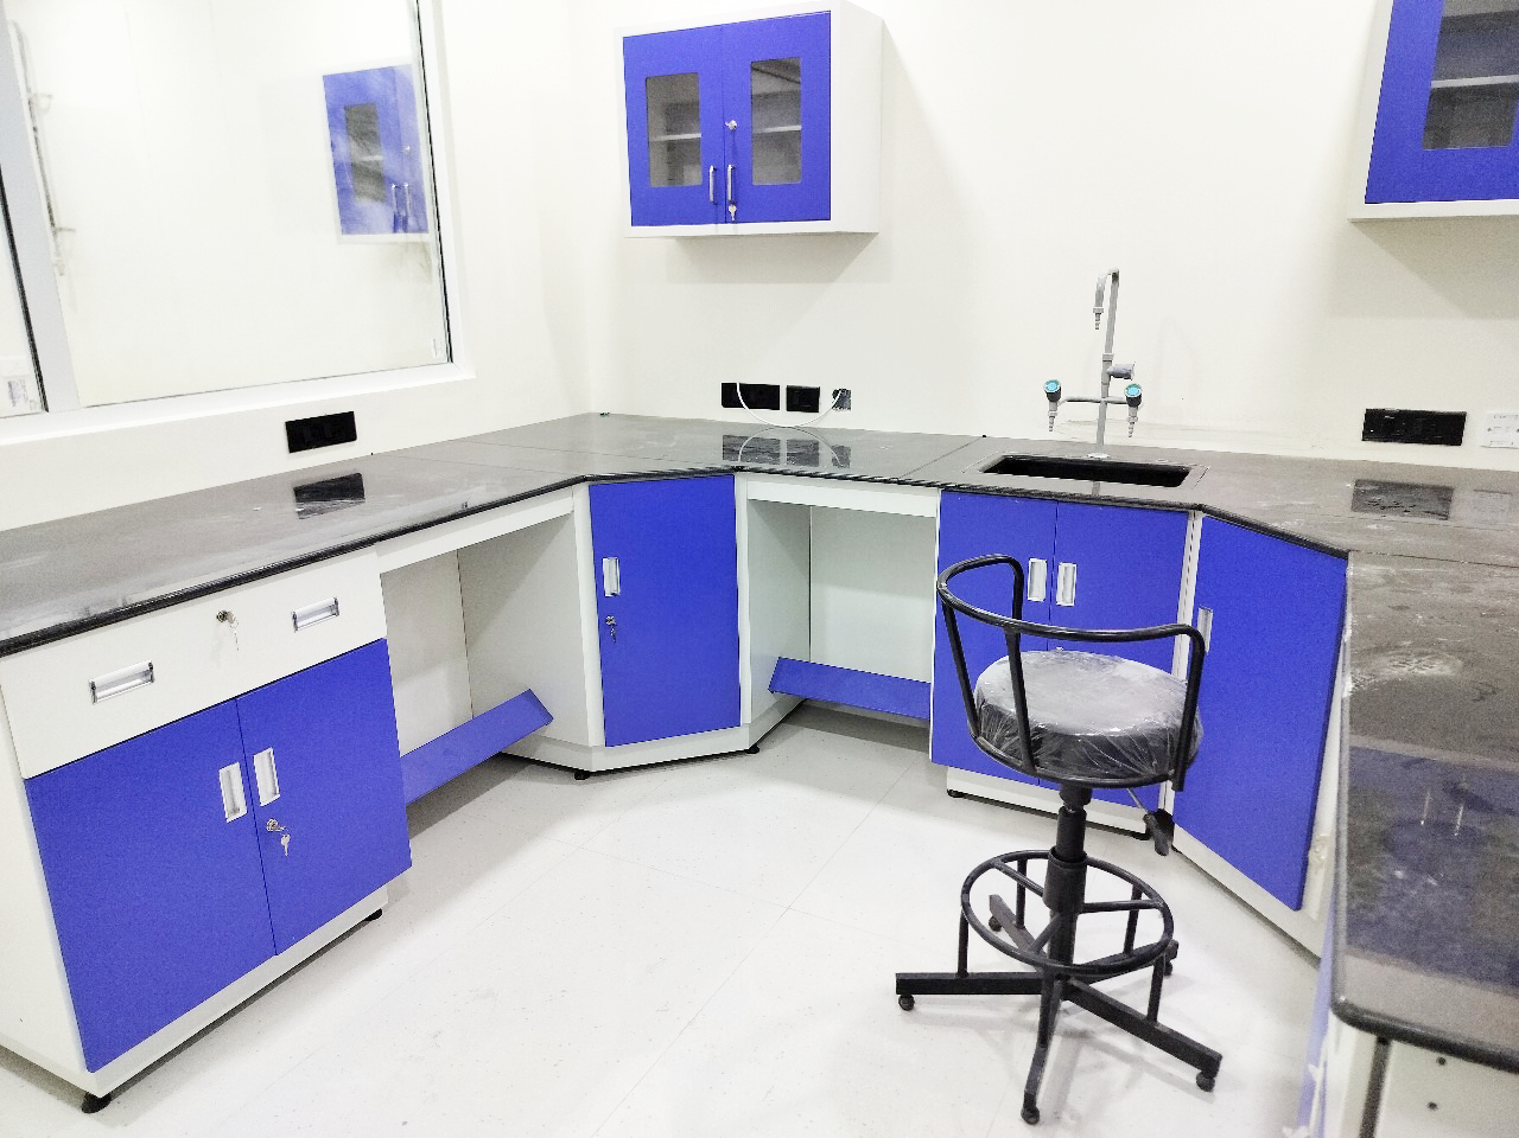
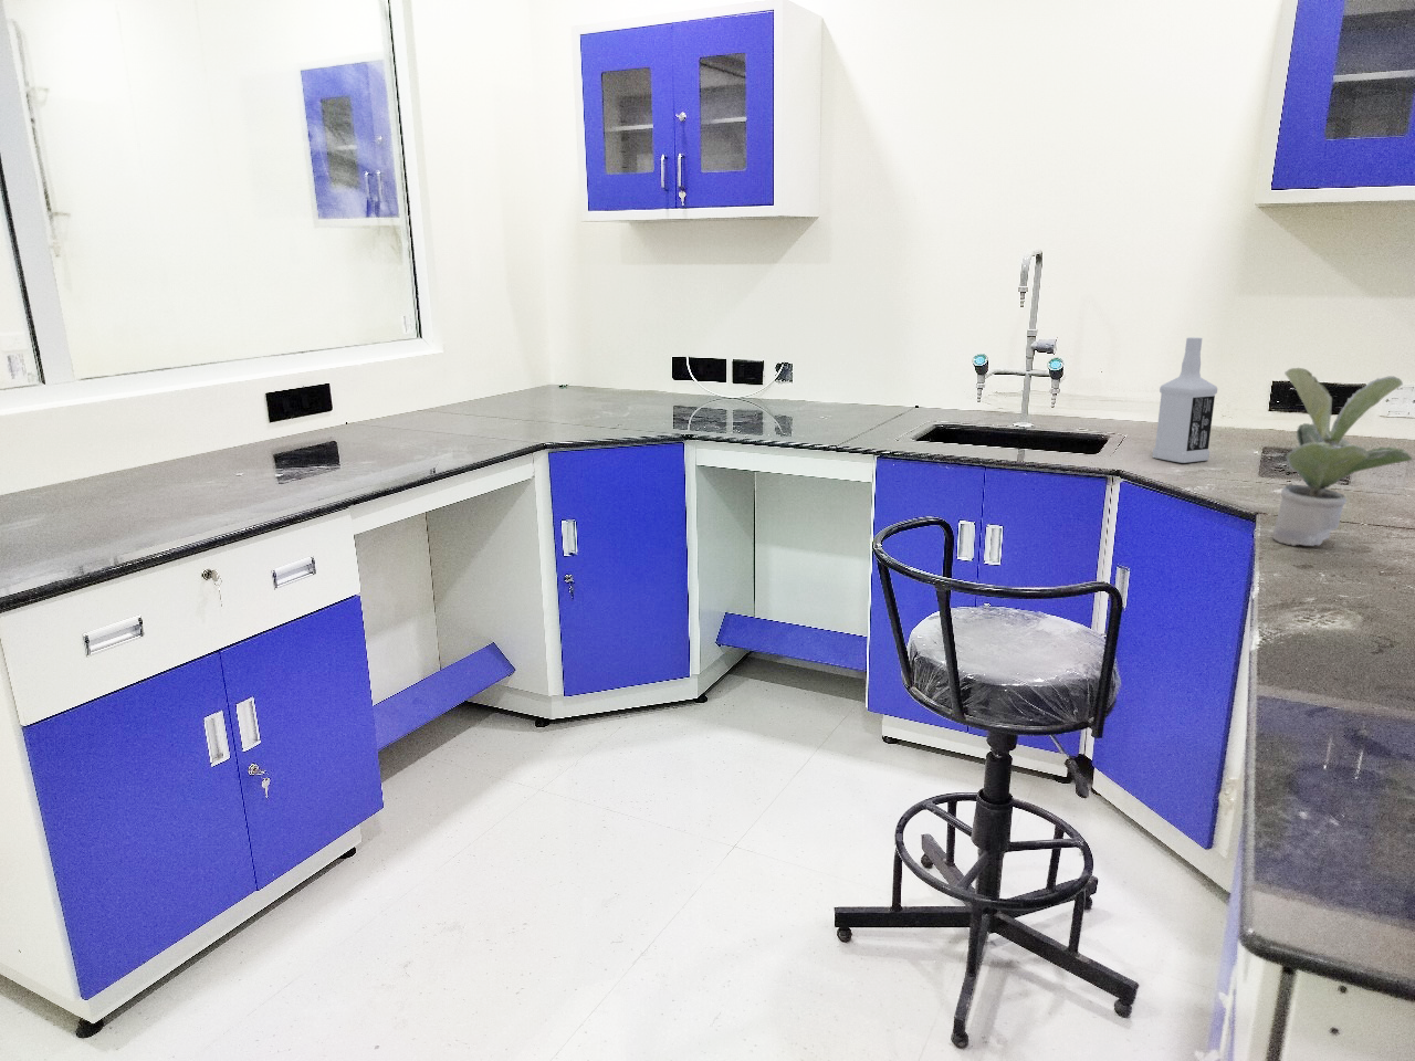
+ potted plant (1340, 459)
+ vodka (1187, 399)
